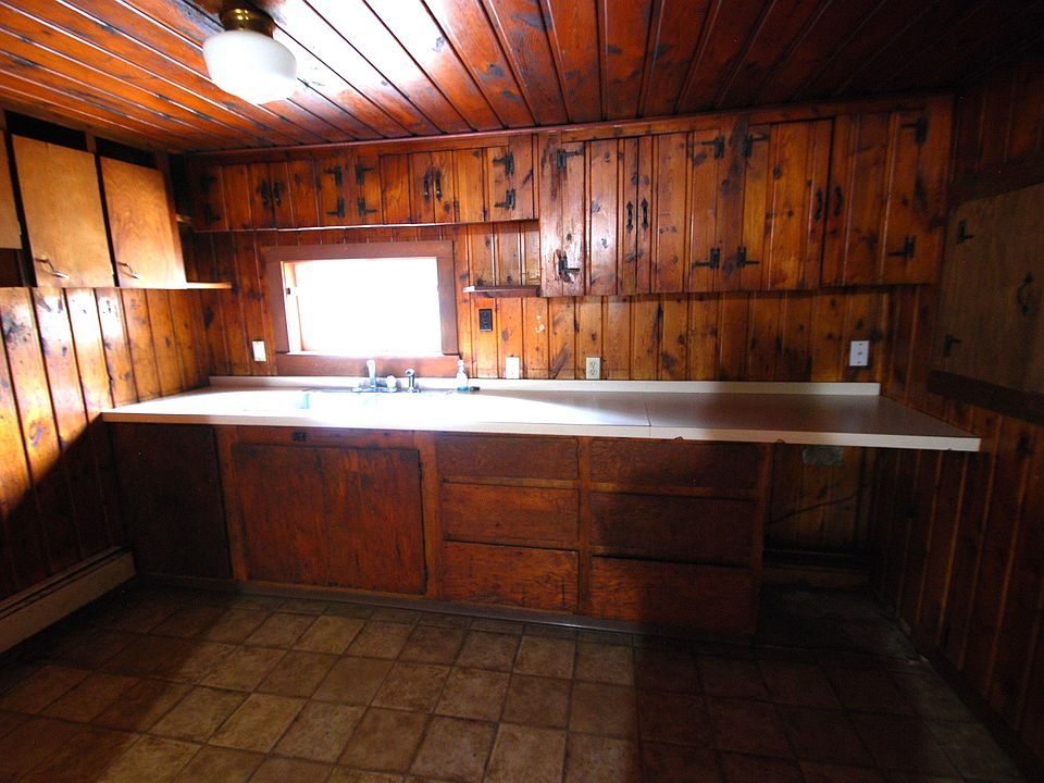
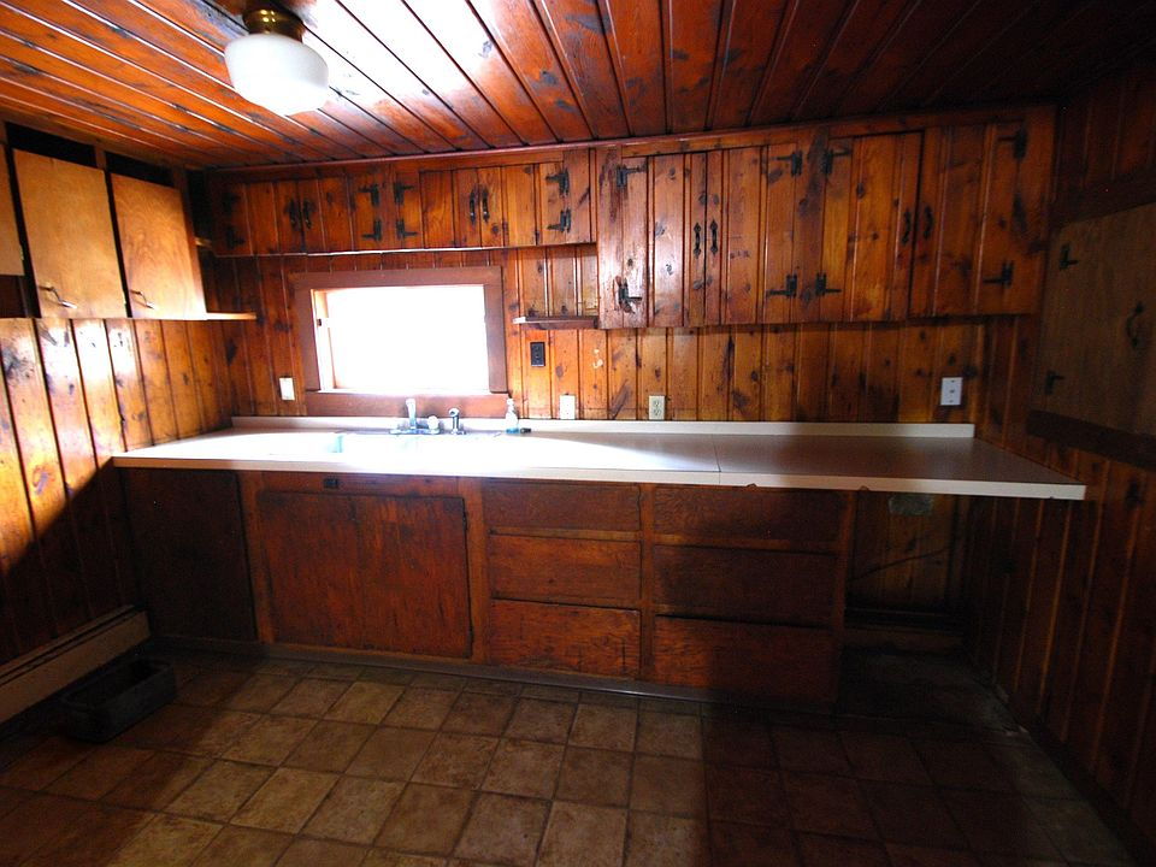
+ storage bin (123, 696)
